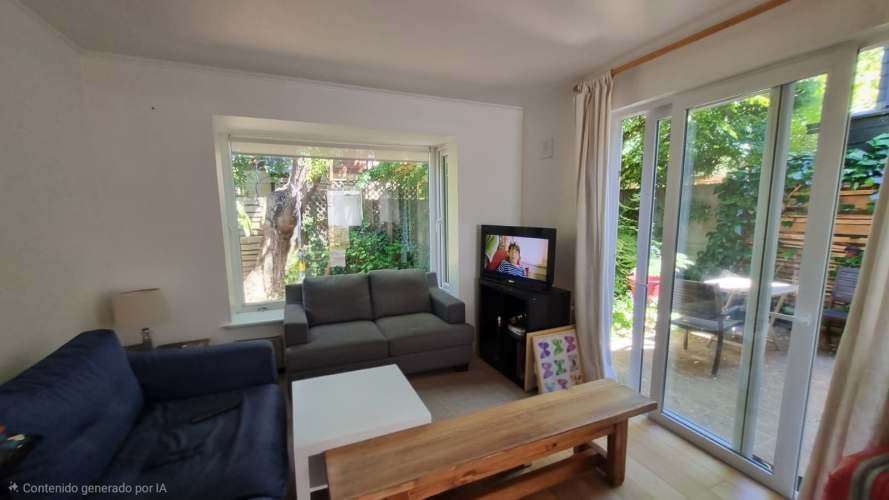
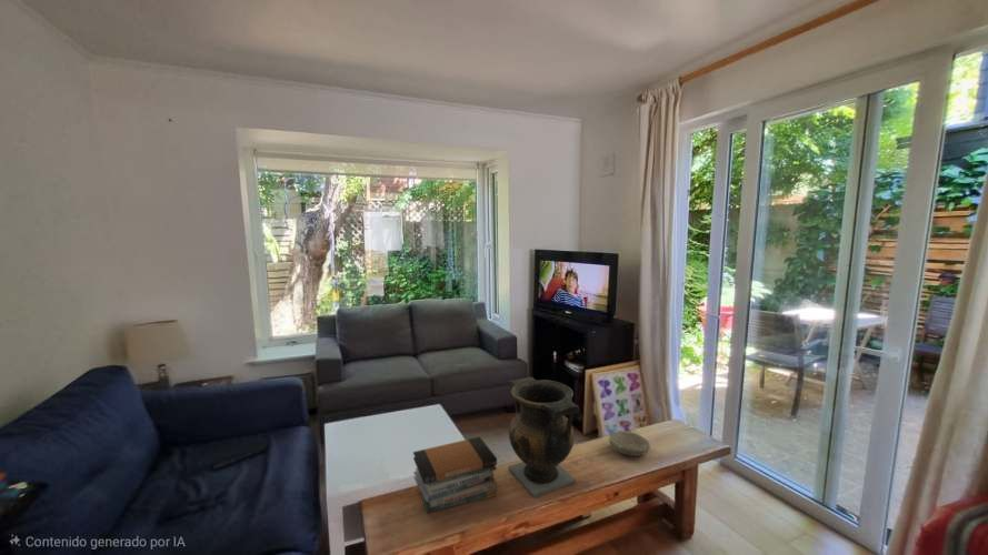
+ vase (540, 433)
+ book stack (455, 473)
+ bowl (628, 444)
